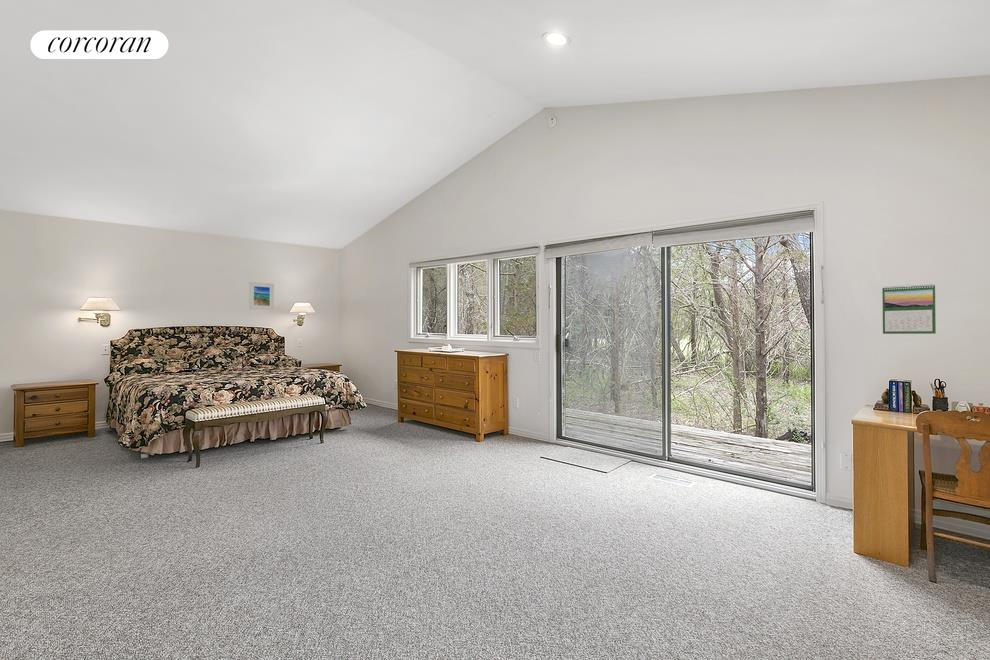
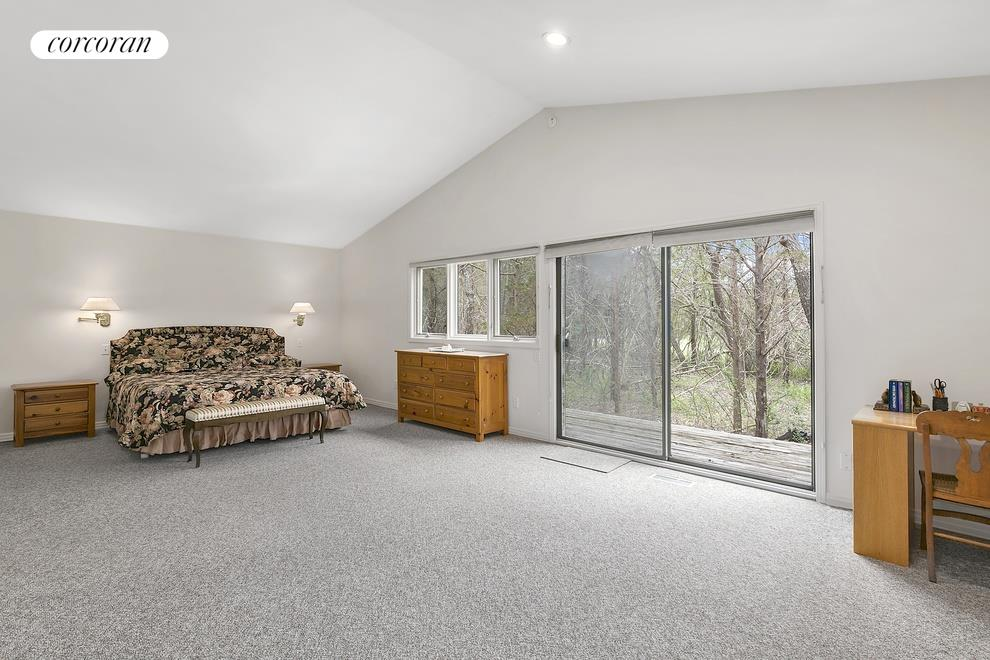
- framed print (261, 296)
- calendar (908, 309)
